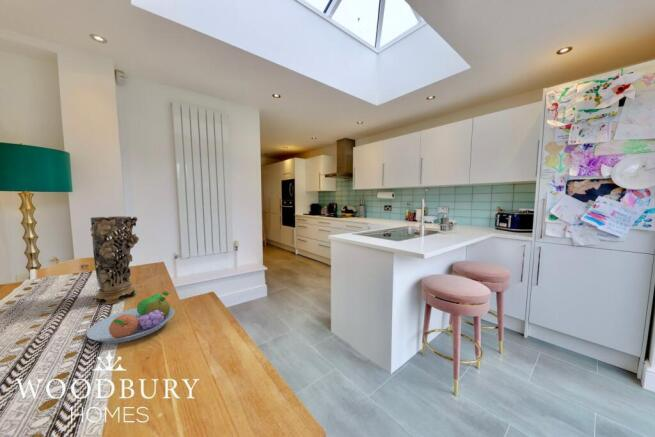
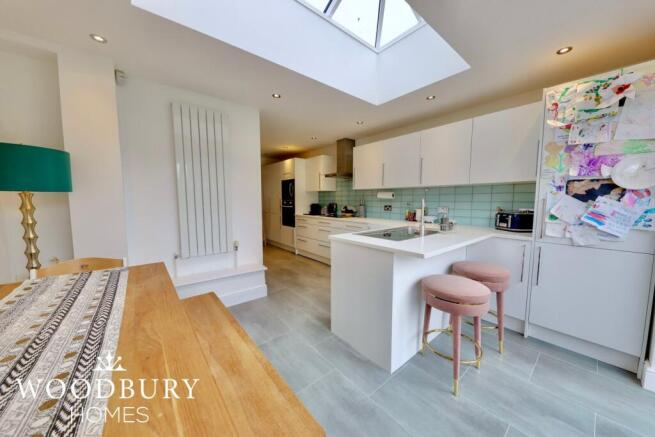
- decorative vase (116, 256)
- fruit bowl (137, 312)
